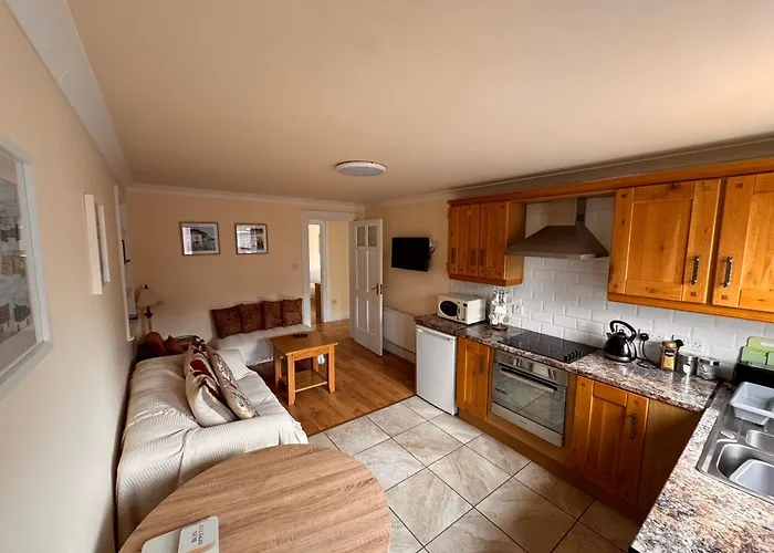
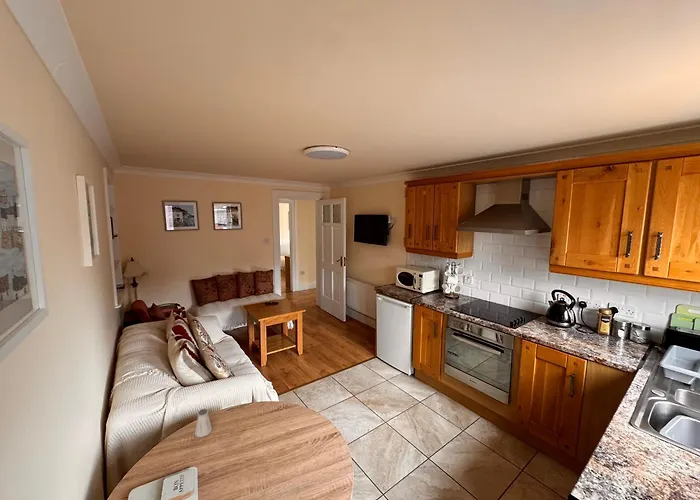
+ saltshaker (203, 421)
